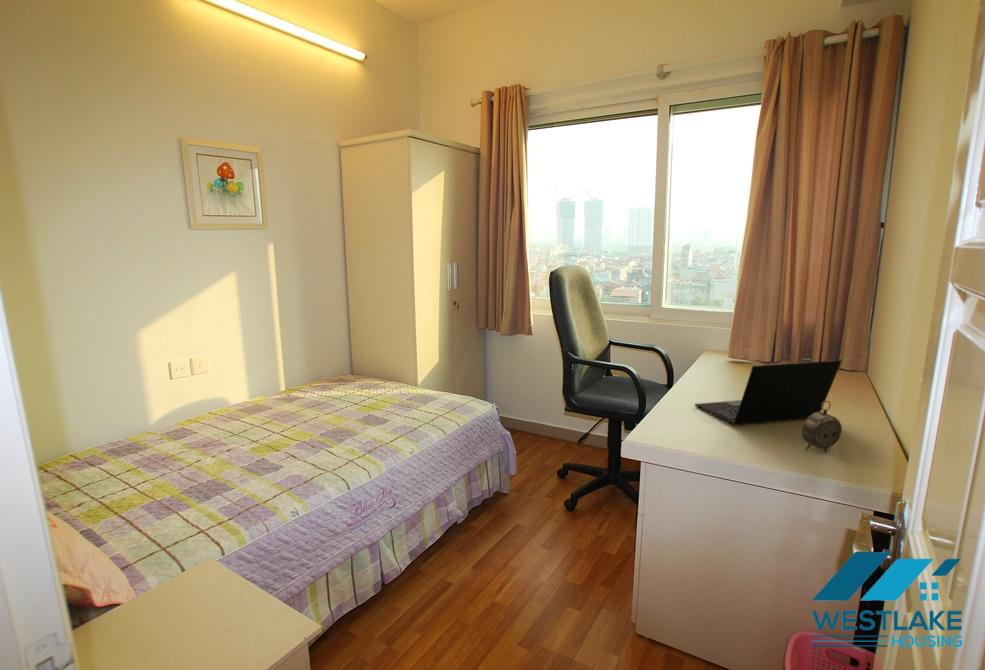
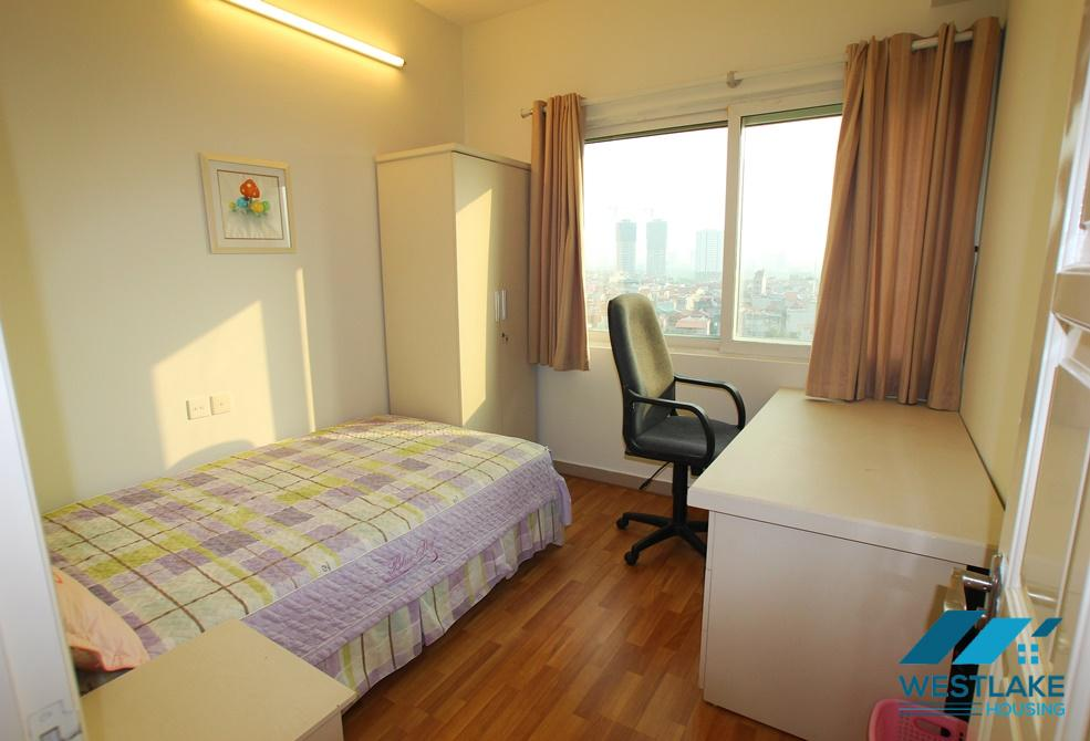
- laptop (763, 385)
- alarm clock (823, 426)
